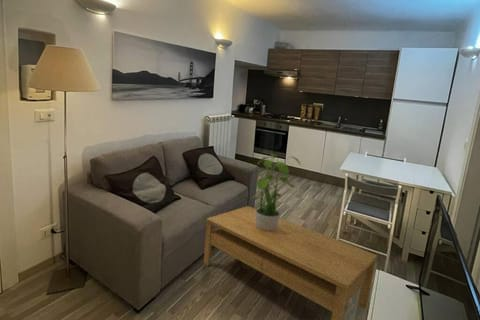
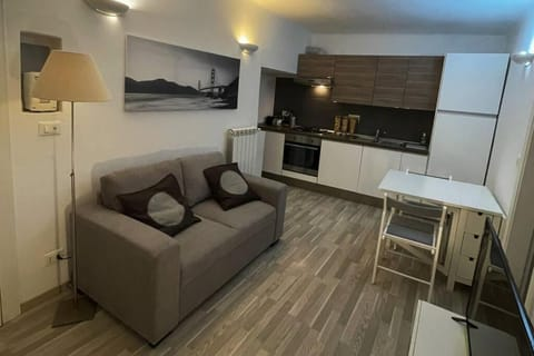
- potted plant (274, 192)
- coffee table (281, 259)
